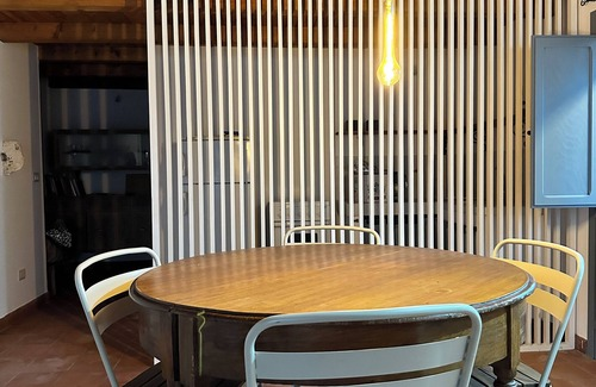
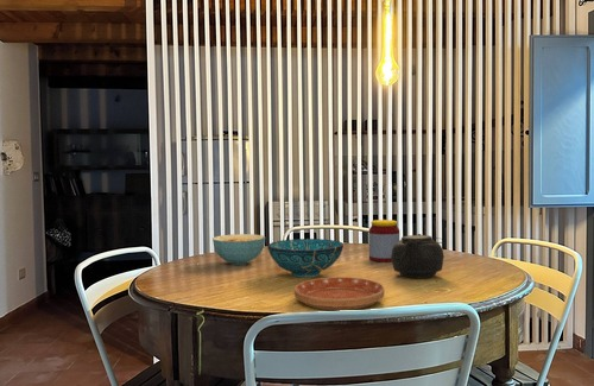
+ saucer (339, 293)
+ cereal bowl (239, 249)
+ teapot (416, 257)
+ jar (384, 240)
+ decorative bowl (305, 259)
